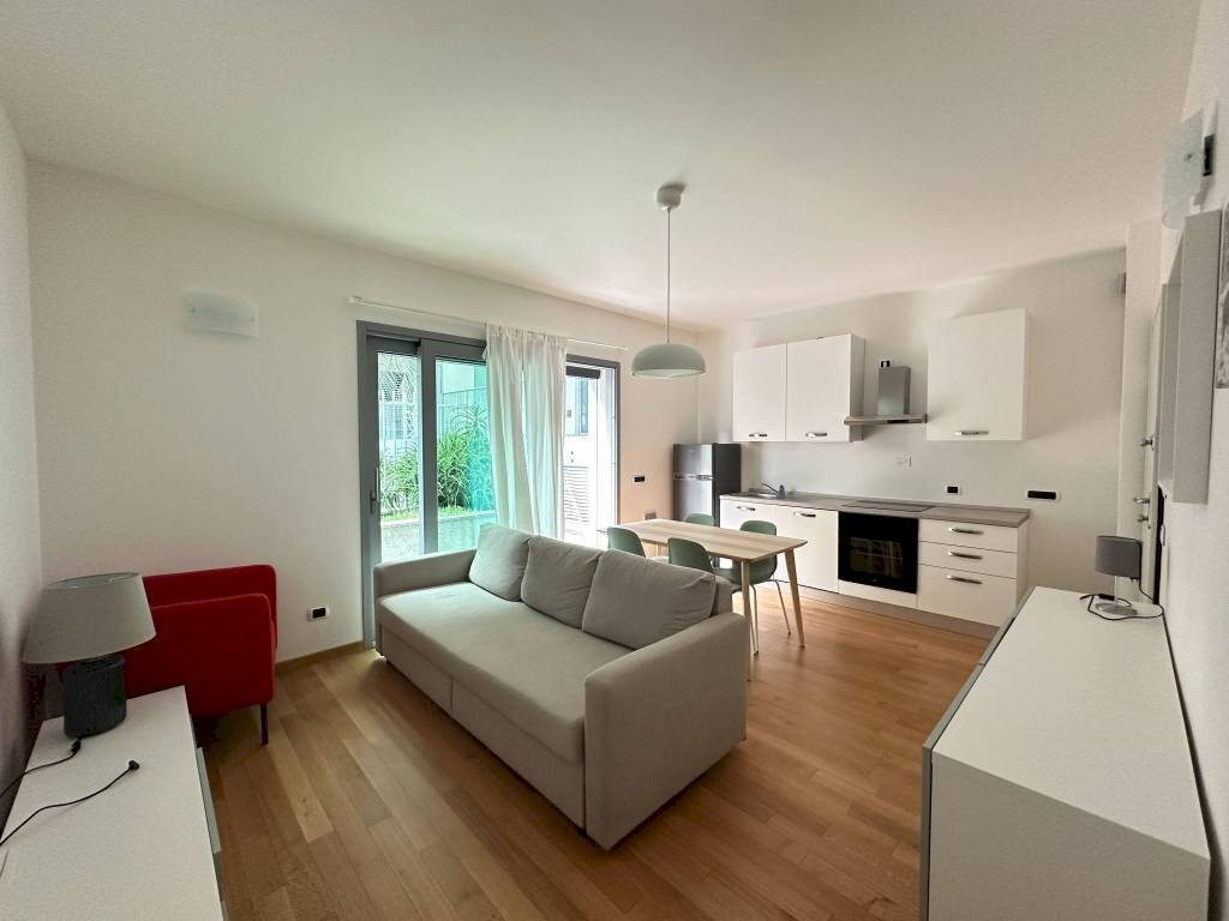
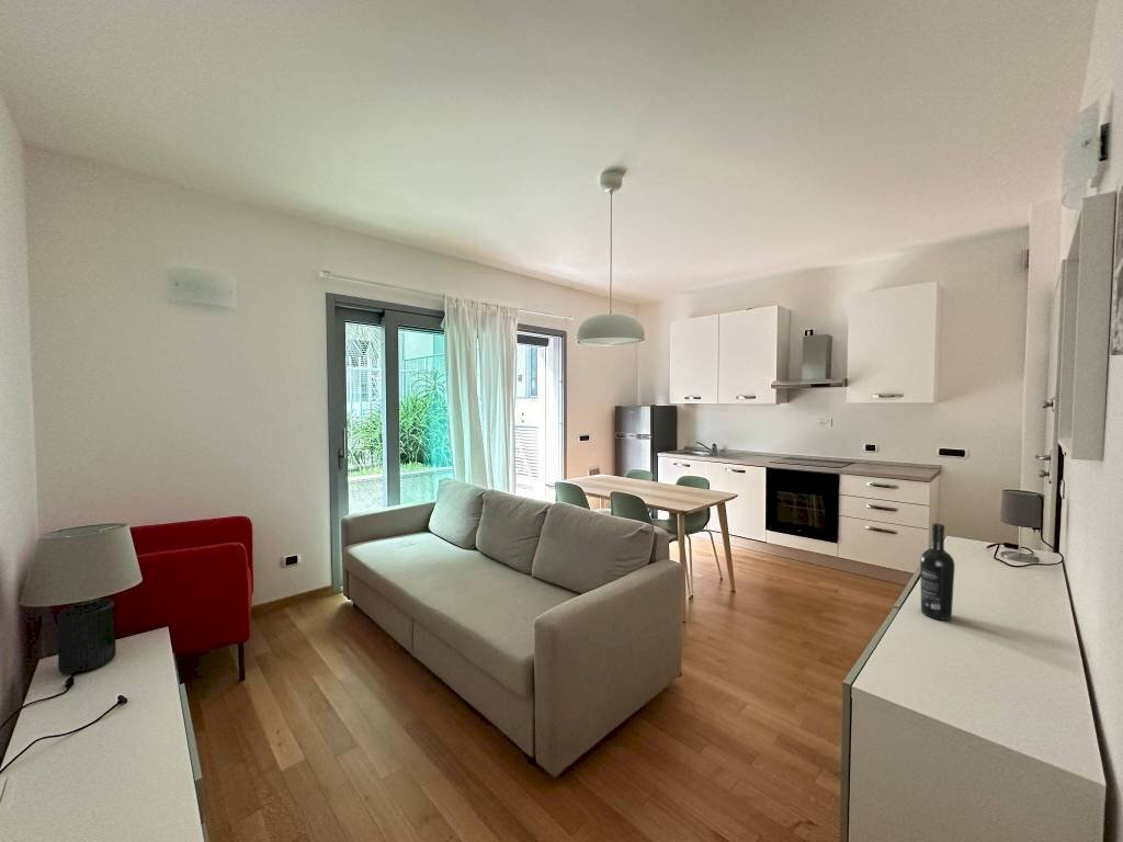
+ wine bottle (937, 569)
